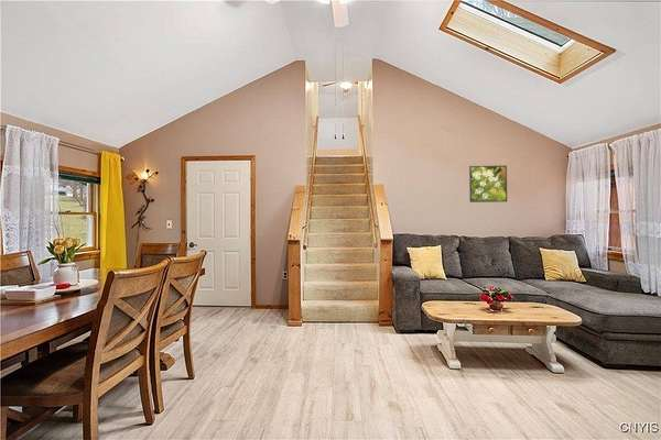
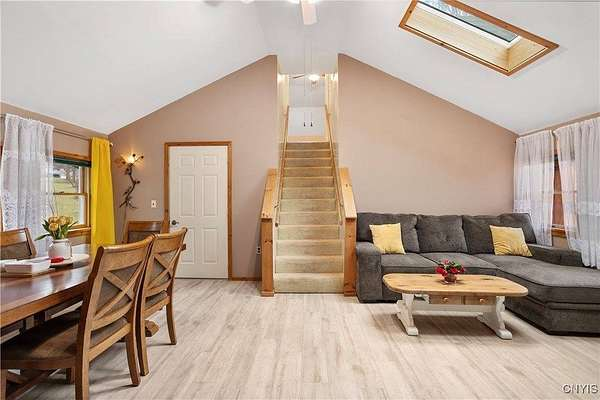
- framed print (488, 184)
